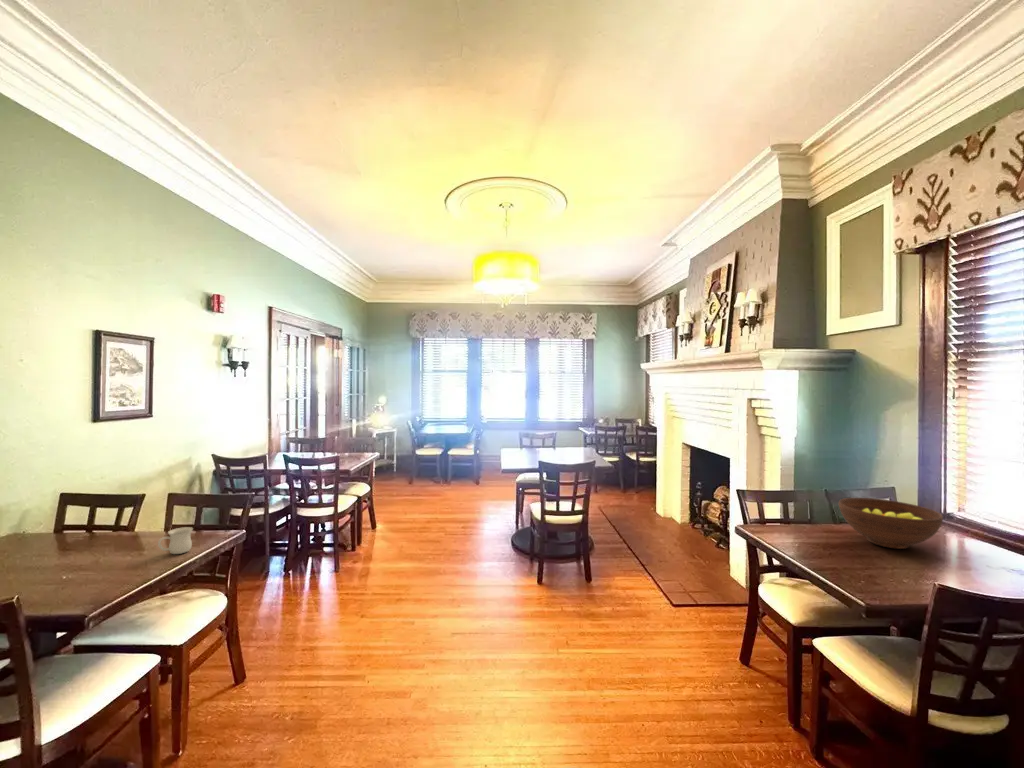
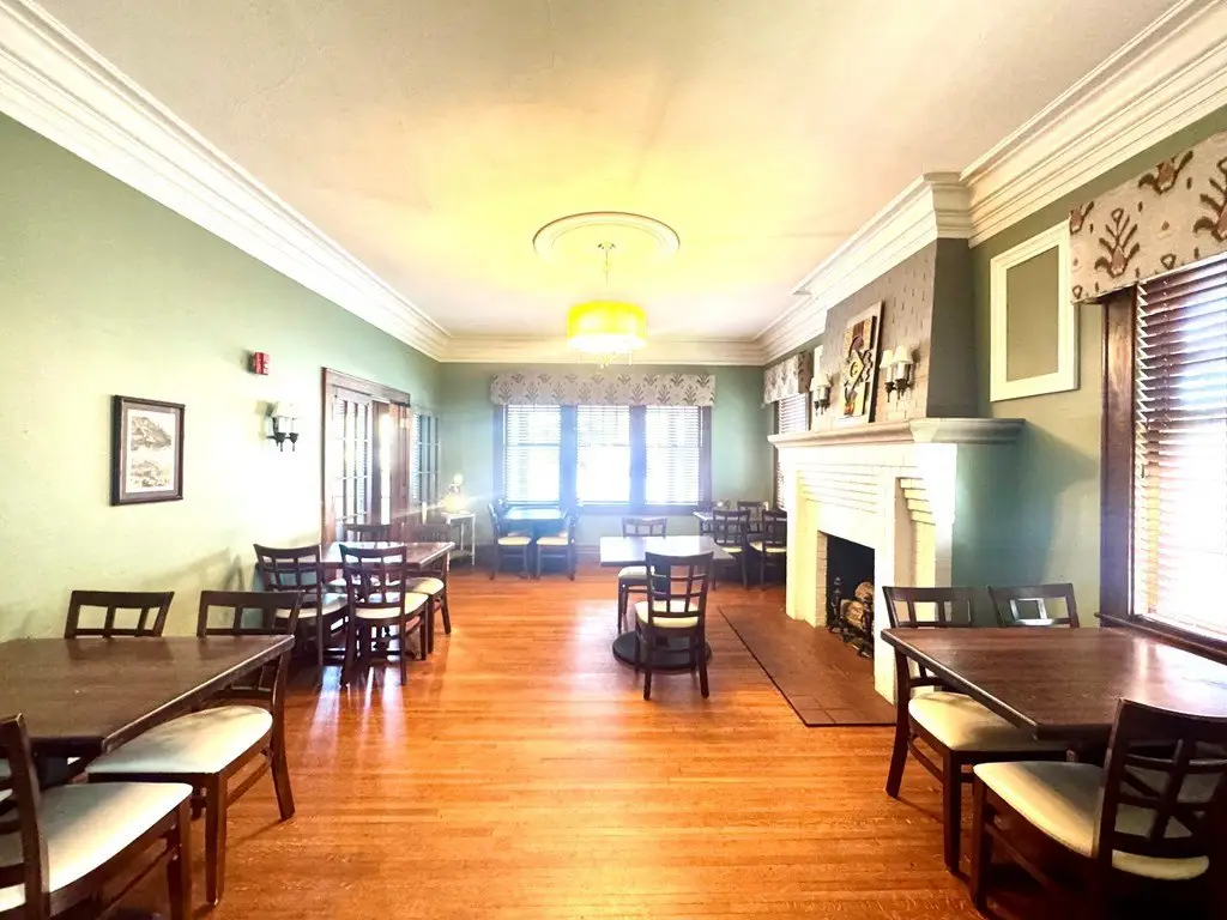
- fruit bowl (887, 525)
- mug (175, 542)
